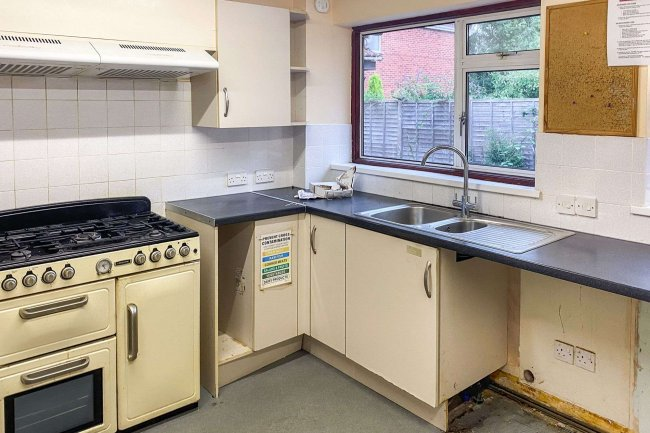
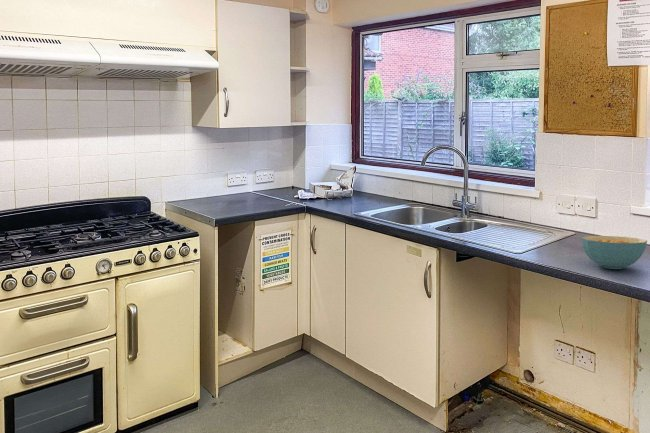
+ cereal bowl (613, 253)
